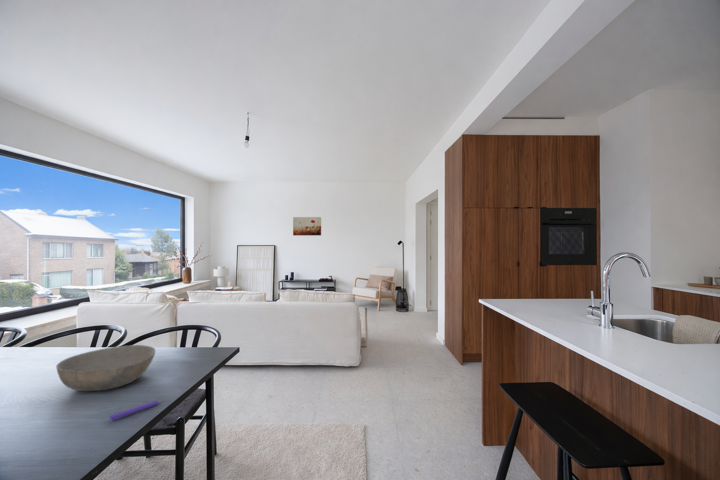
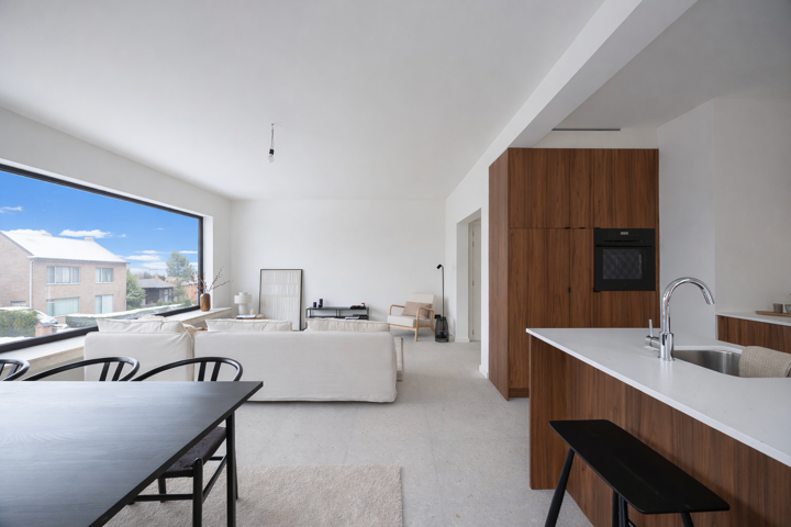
- wall art (307, 226)
- pen (136, 409)
- bowl (109, 368)
